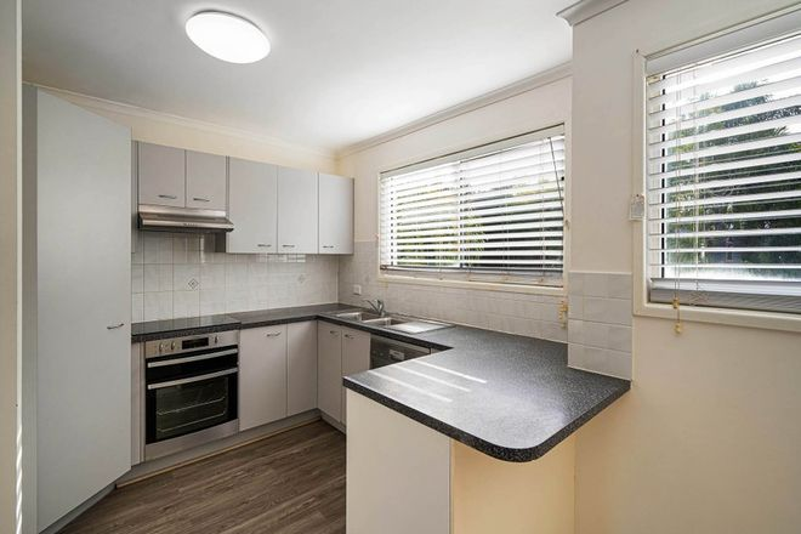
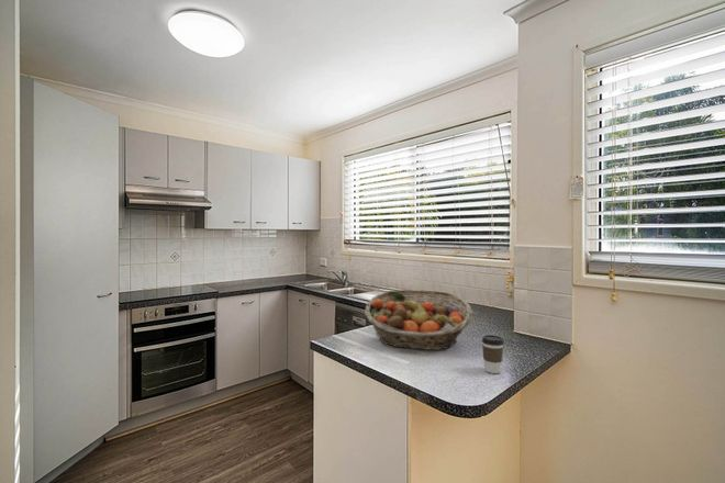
+ fruit basket (416, 316)
+ coffee cup (492, 353)
